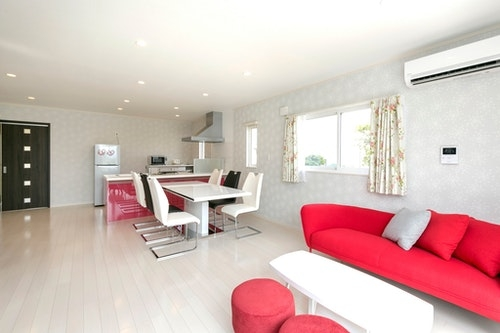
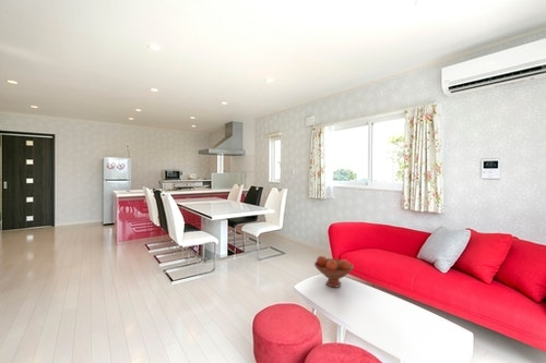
+ fruit bowl (333, 270)
